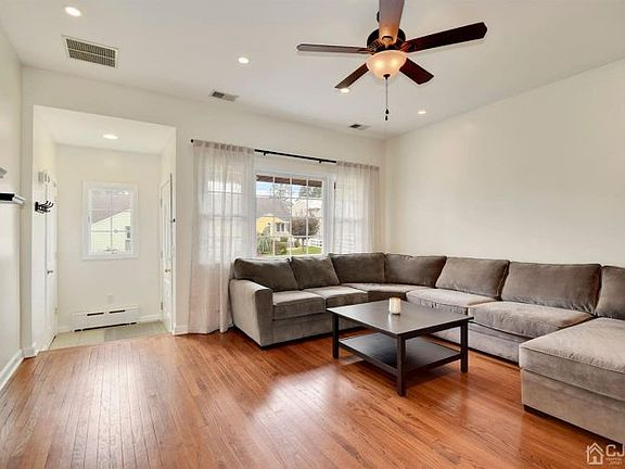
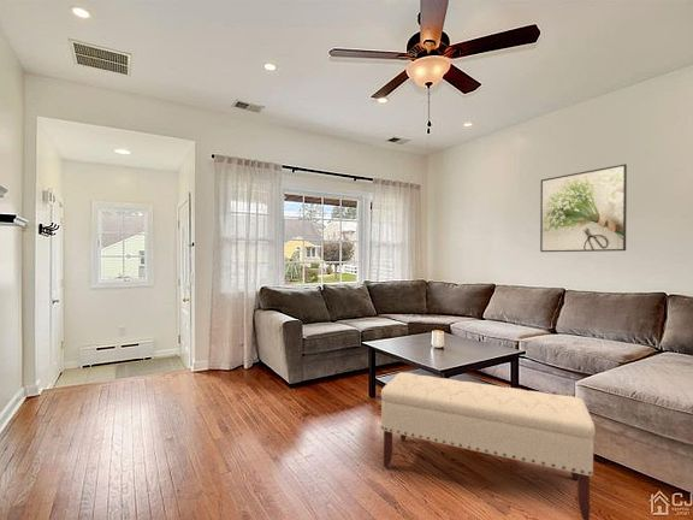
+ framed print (579, 212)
+ bench (478, 431)
